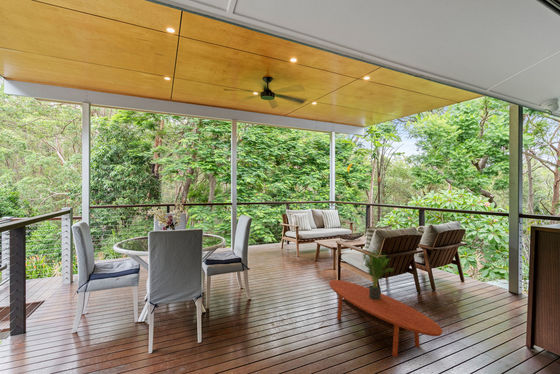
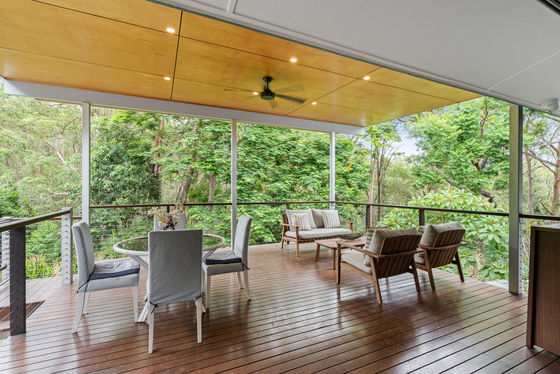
- potted plant (377, 271)
- coffee table (374, 316)
